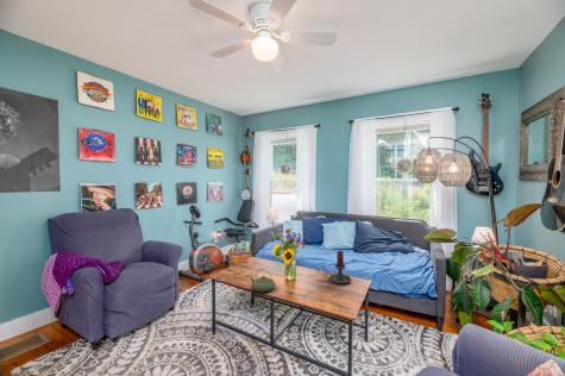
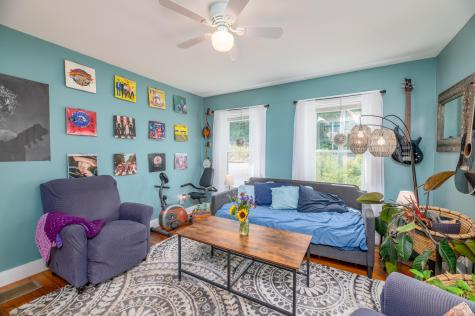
- candle holder (337, 265)
- teapot (262, 278)
